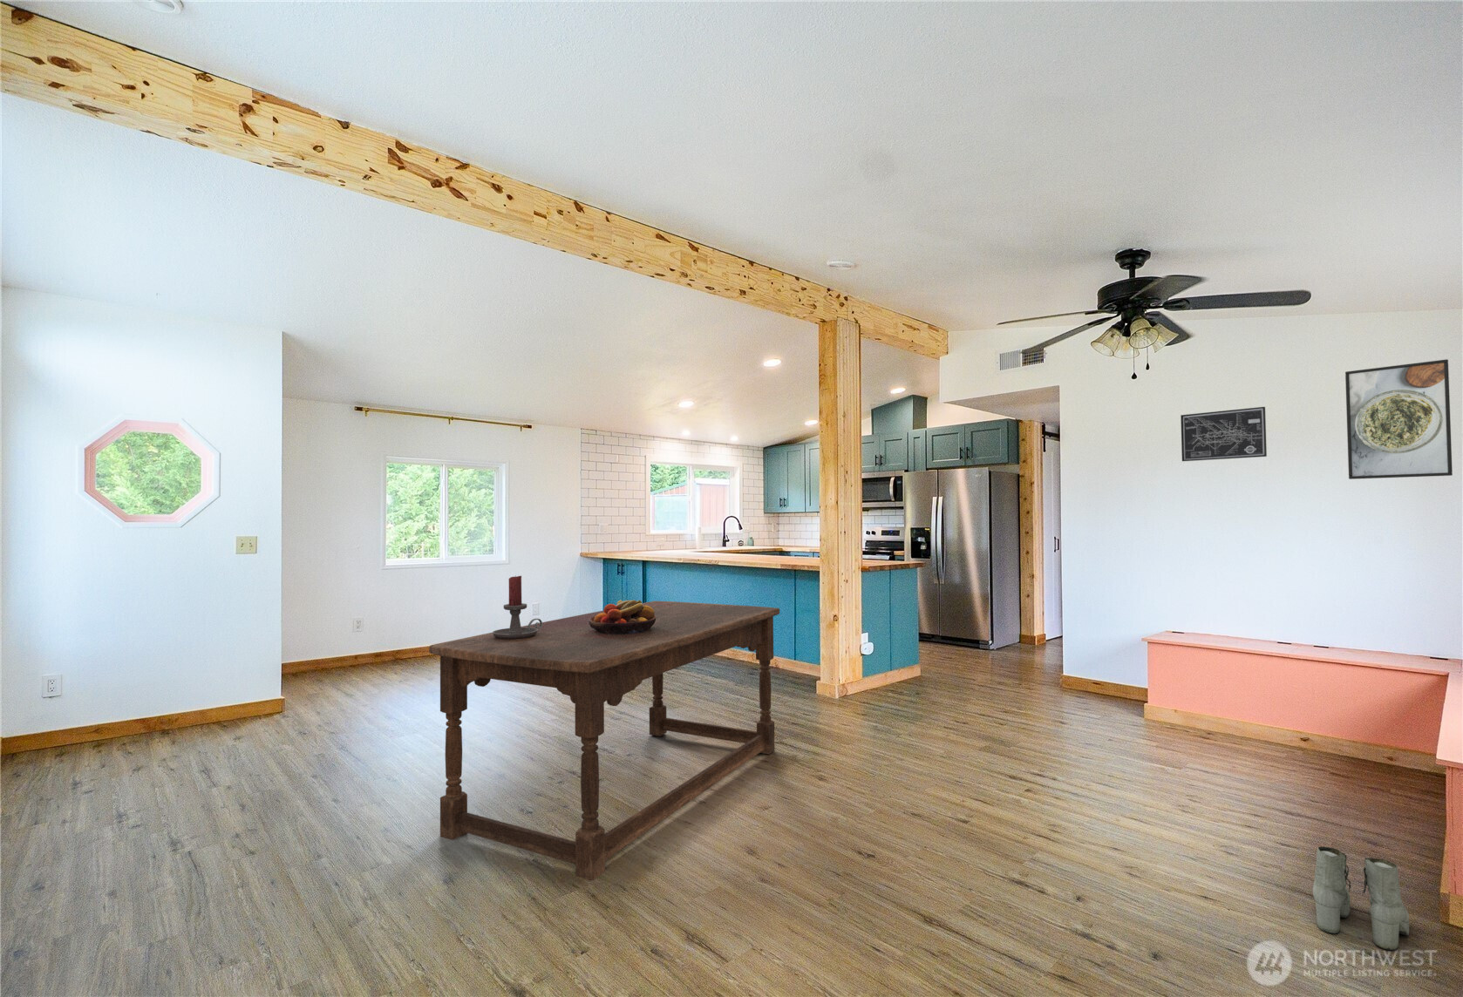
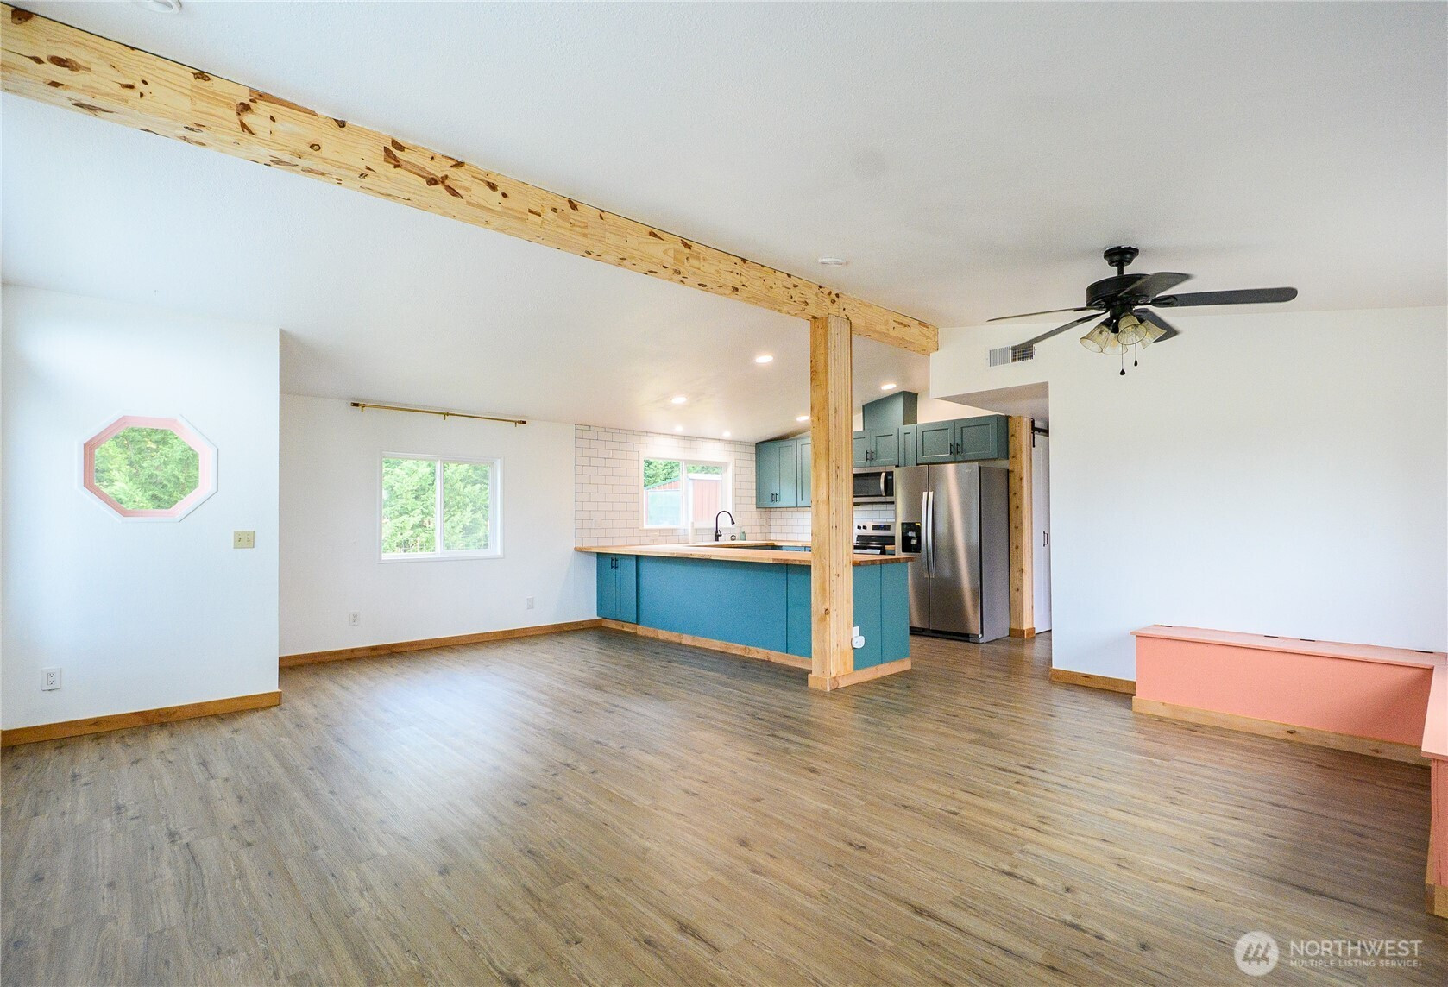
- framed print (1396, 421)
- dining table (620, 700)
- boots (1364, 888)
- candle holder (519, 604)
- fruit bowl (621, 615)
- wall art (1222, 435)
